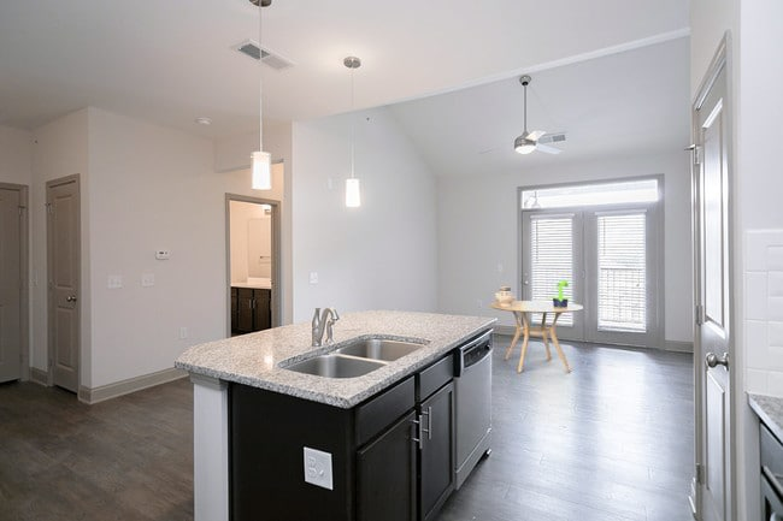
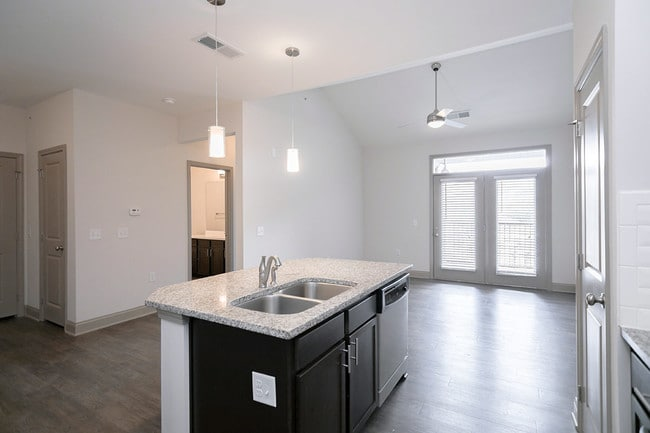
- potted plant (560, 292)
- dining table (535, 333)
- ceramic pot (505, 296)
